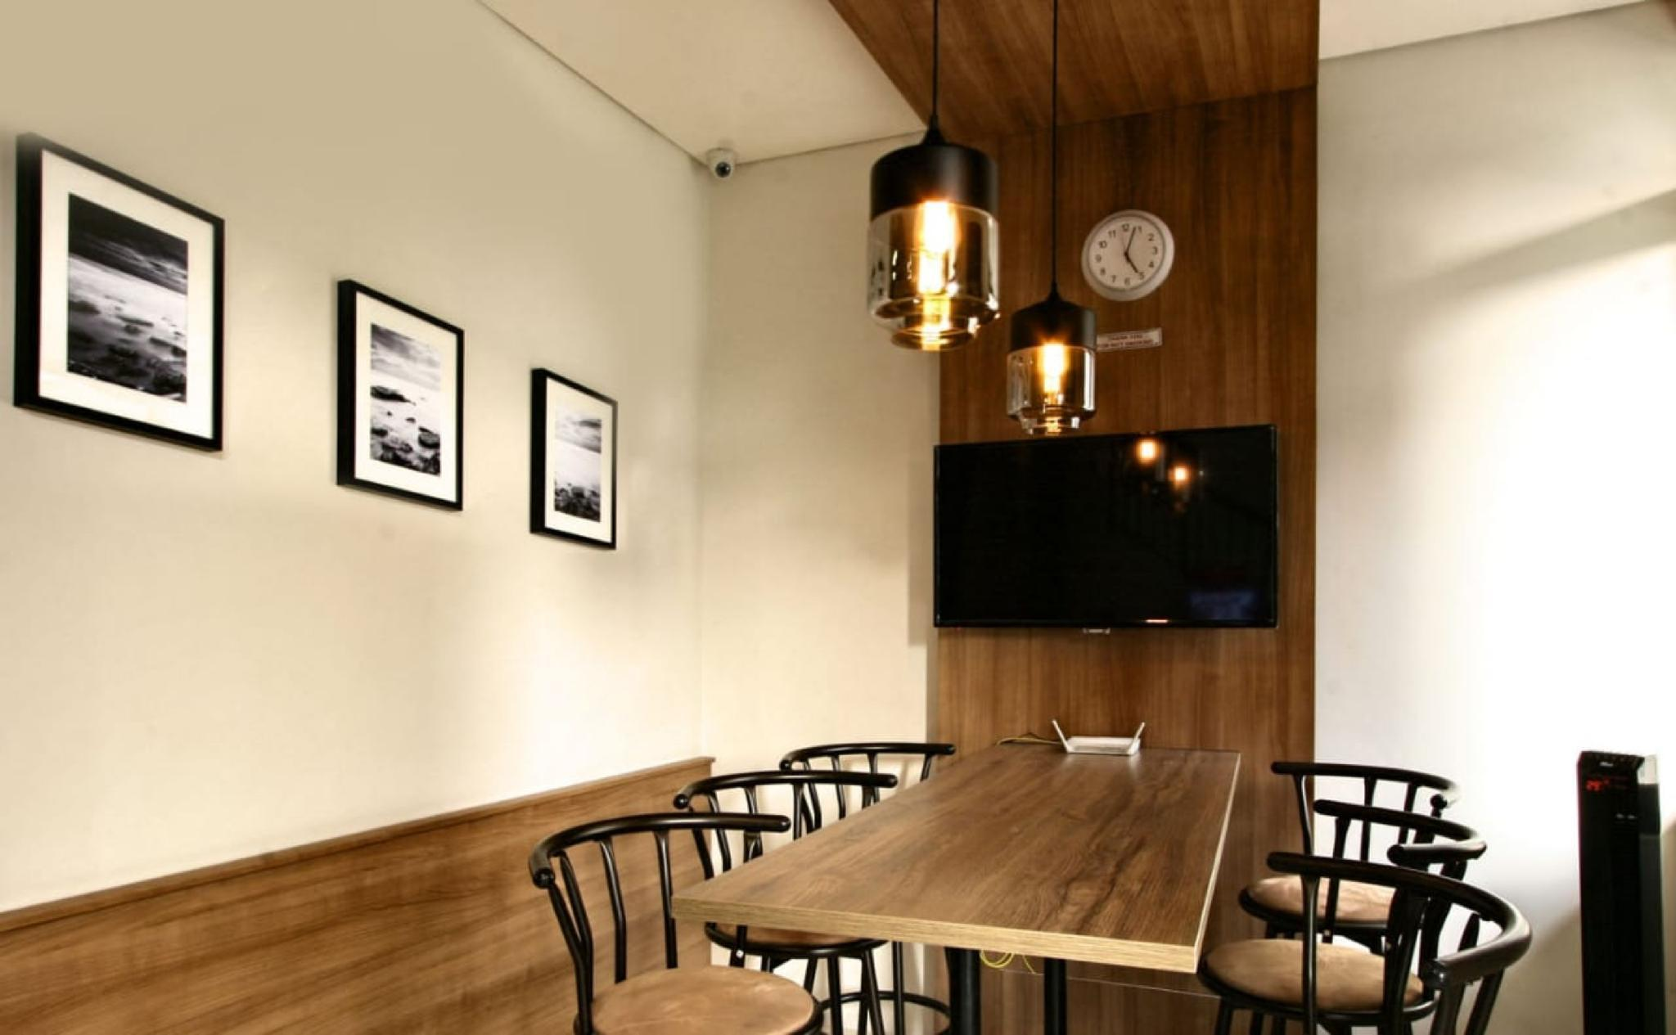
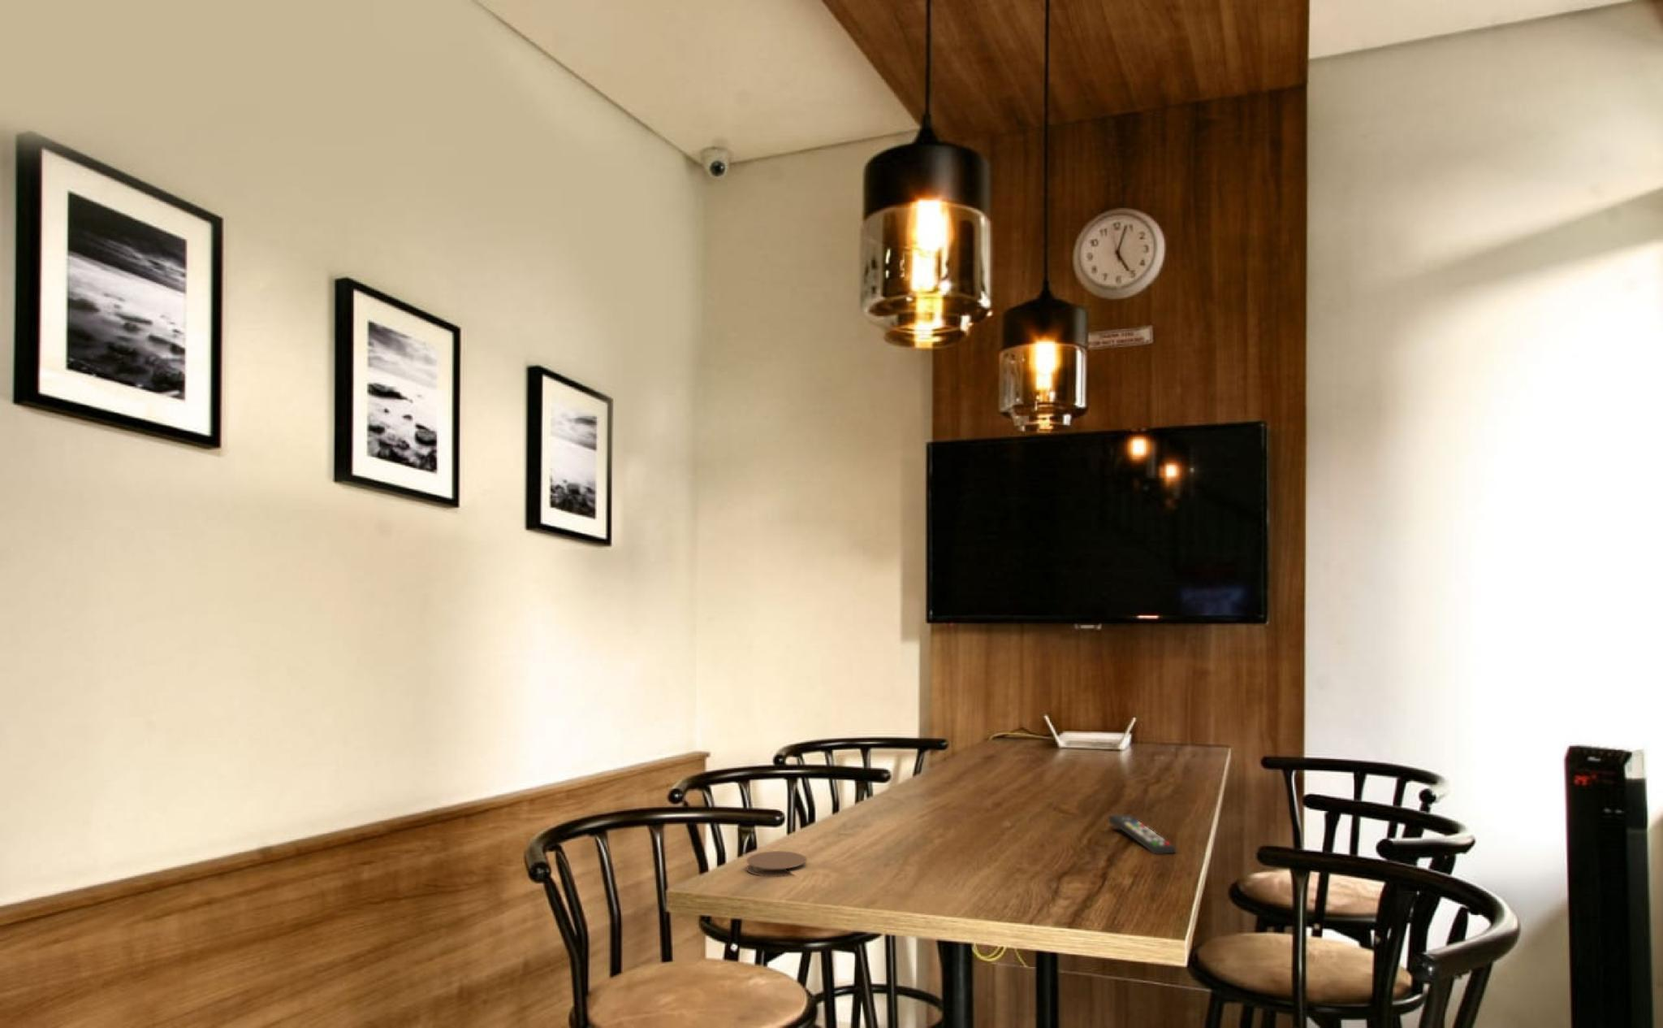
+ remote control (1140, 833)
+ coaster (777, 863)
